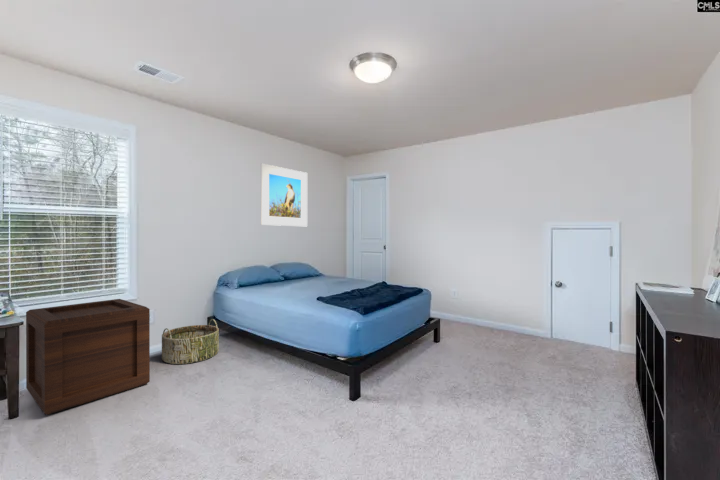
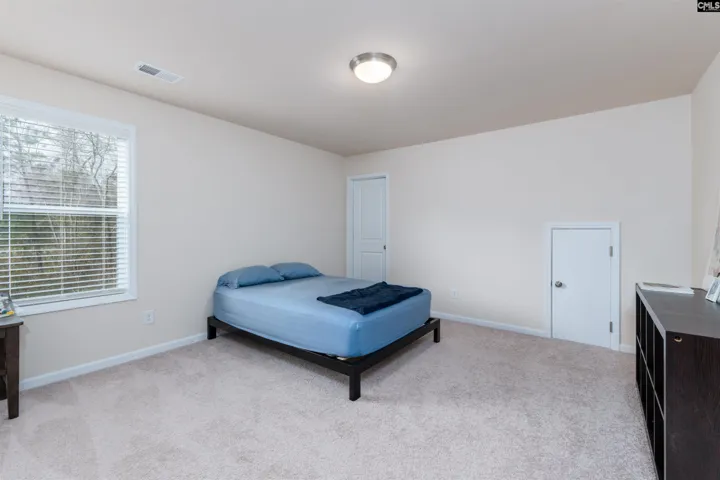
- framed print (285, 197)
- basket (191, 339)
- wooden crate (89, 347)
